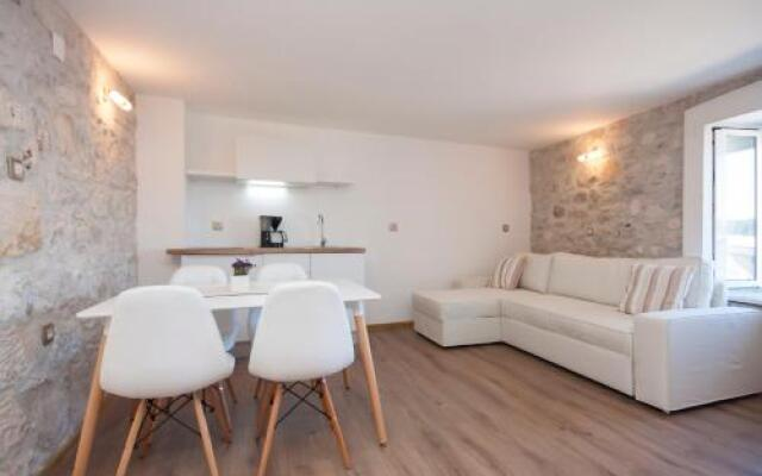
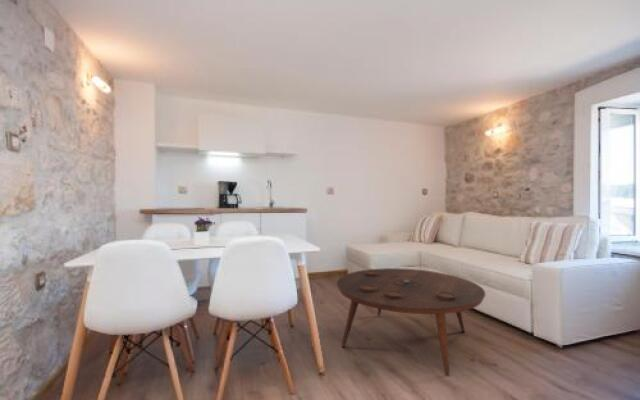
+ coffee table (406, 310)
